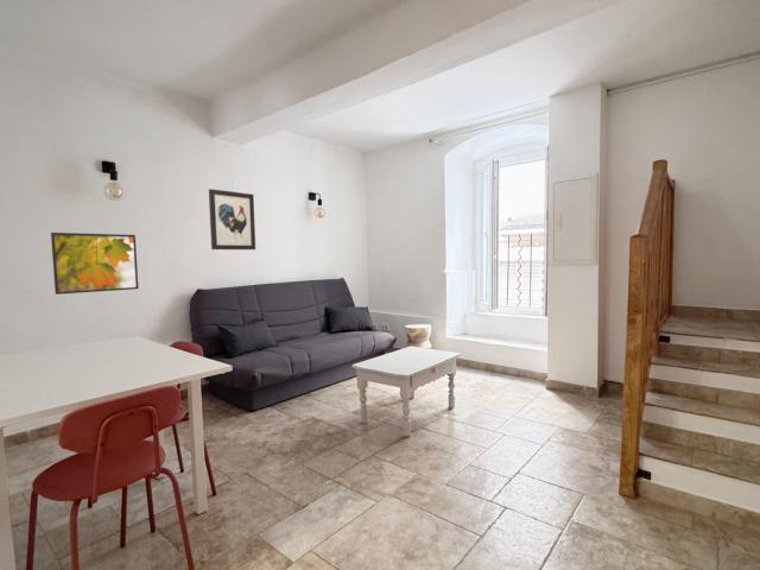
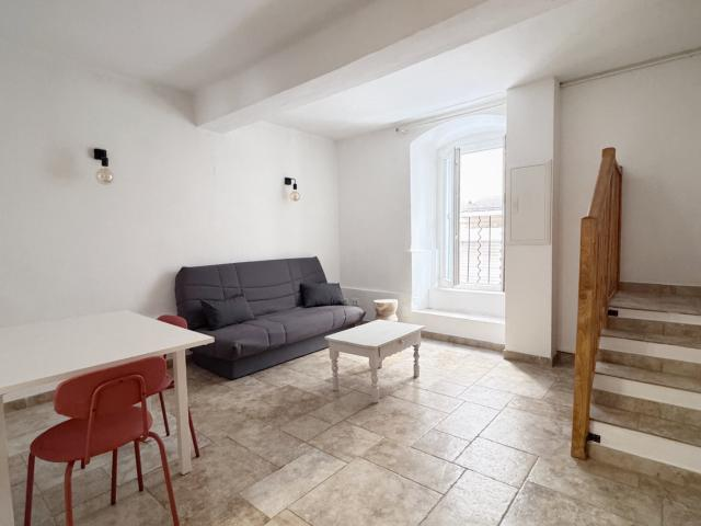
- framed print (97, 262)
- wall art (233, 221)
